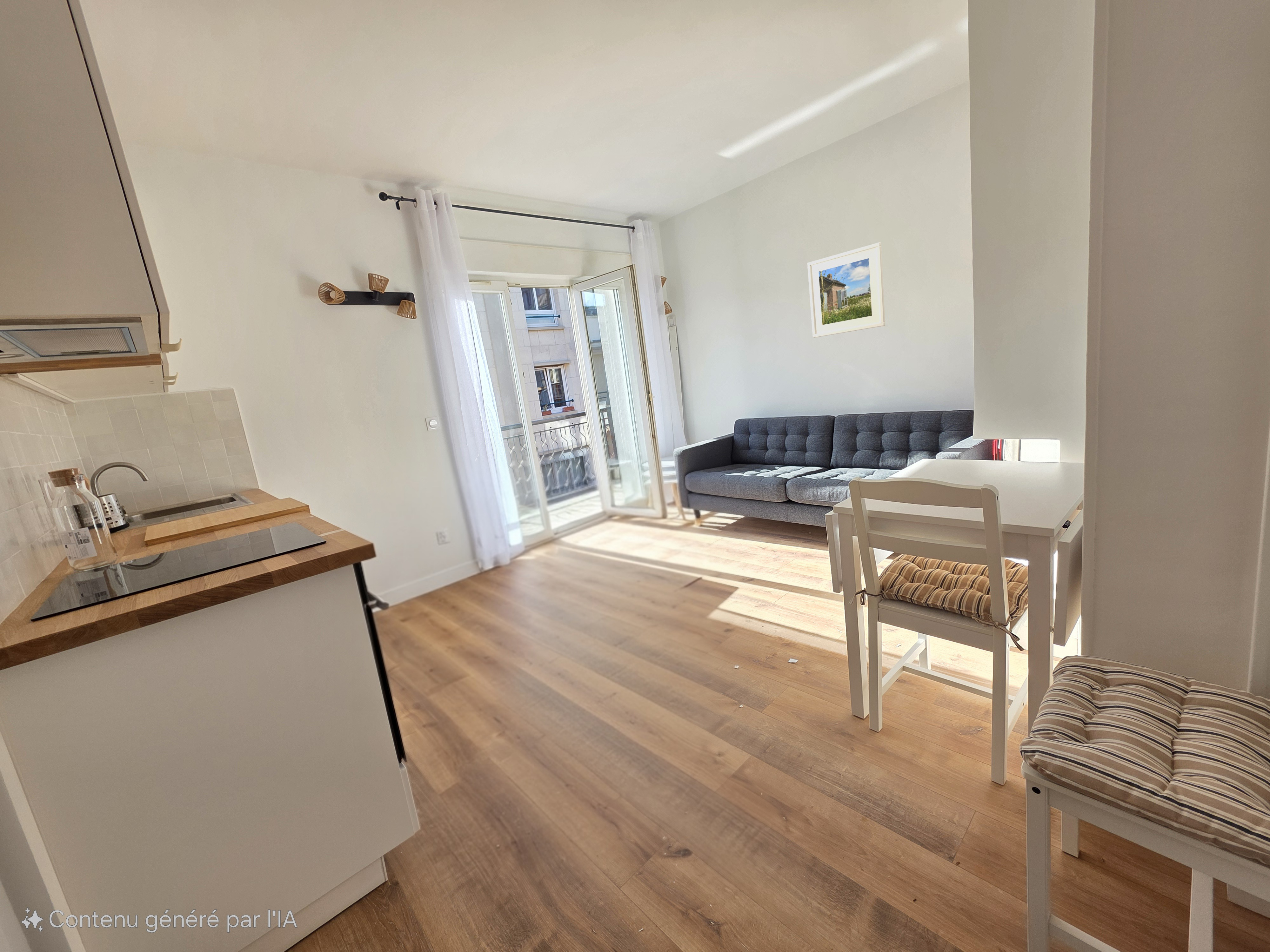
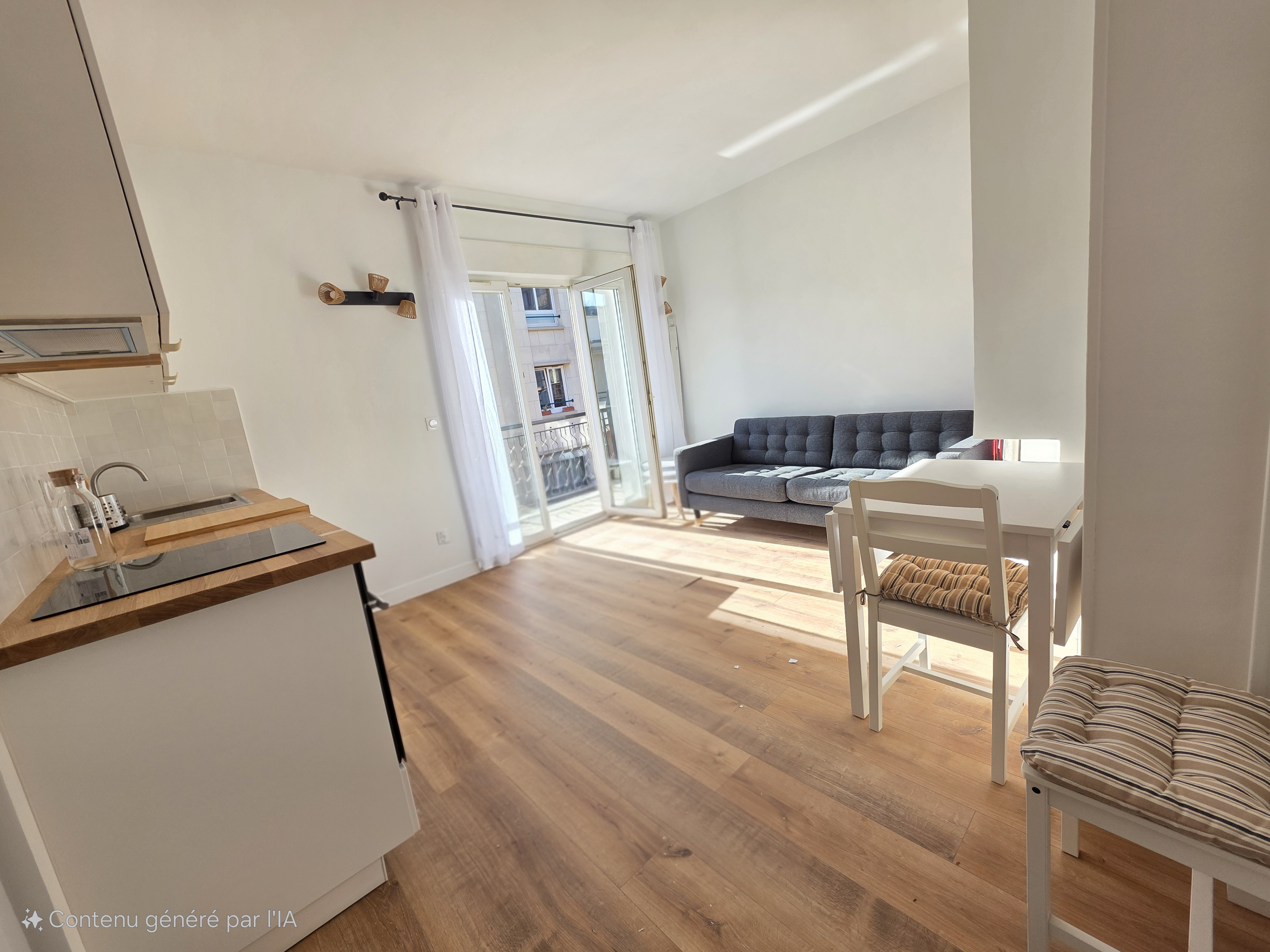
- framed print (845, 293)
